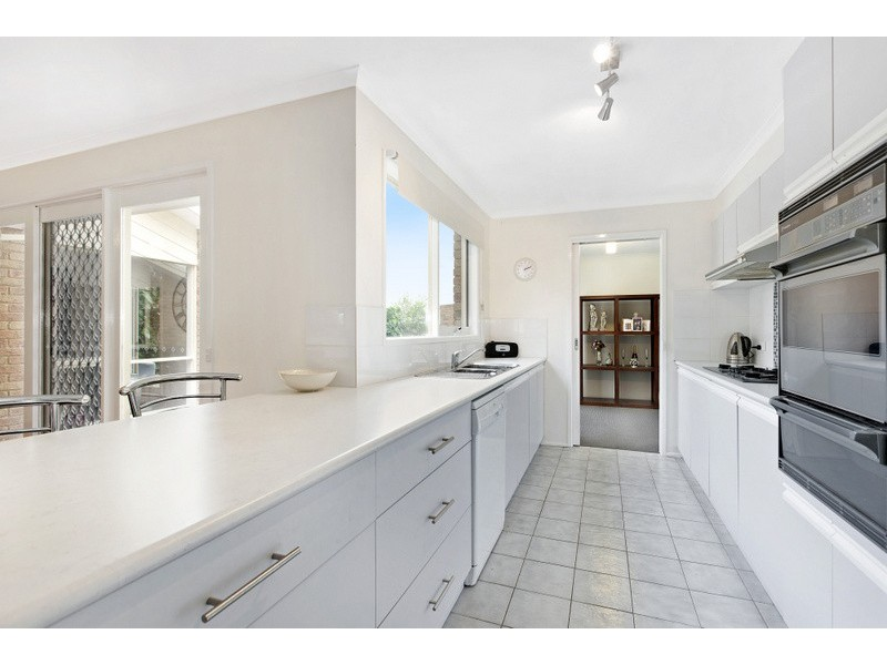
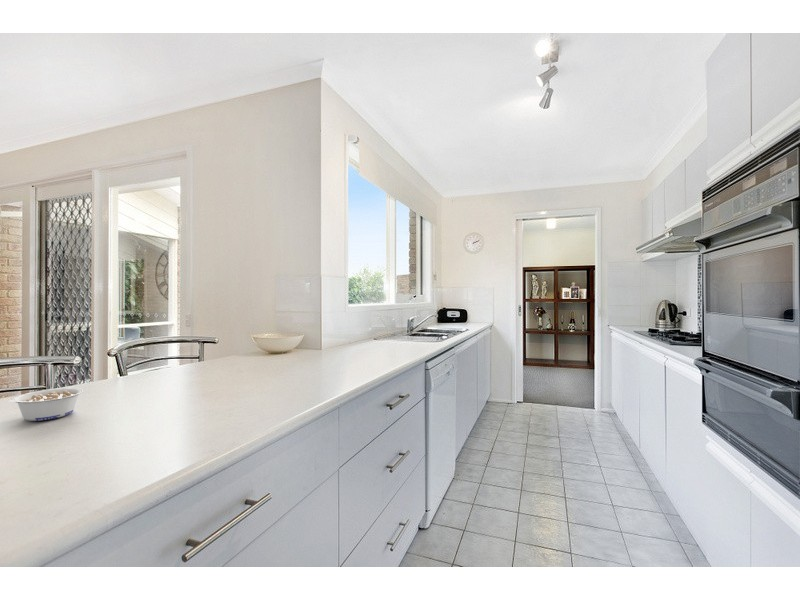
+ legume (48, 403)
